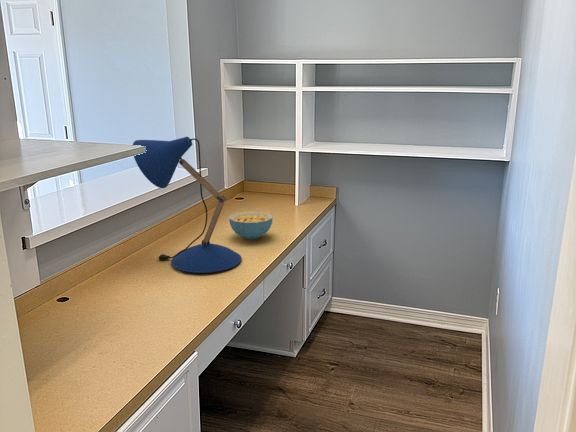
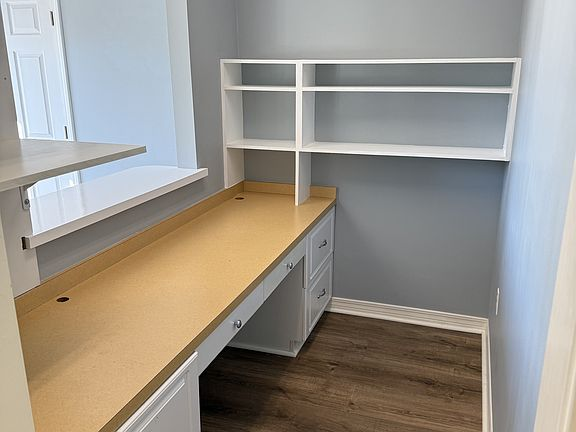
- cereal bowl (251, 227)
- desk lamp (201, 197)
